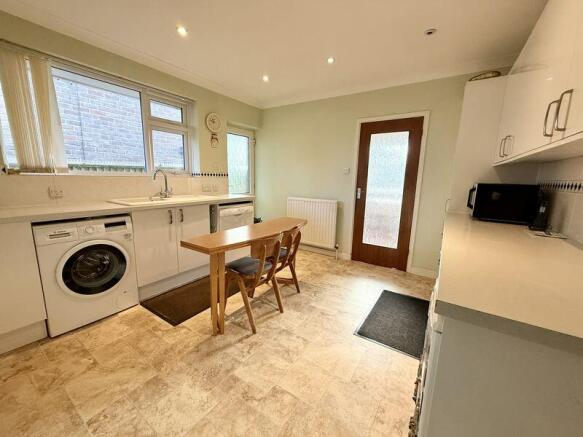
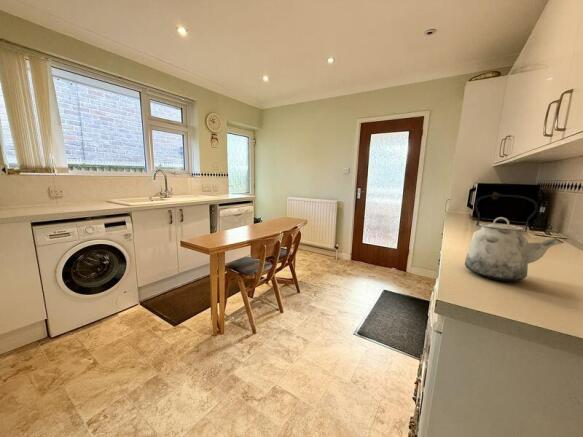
+ kettle (511, 237)
